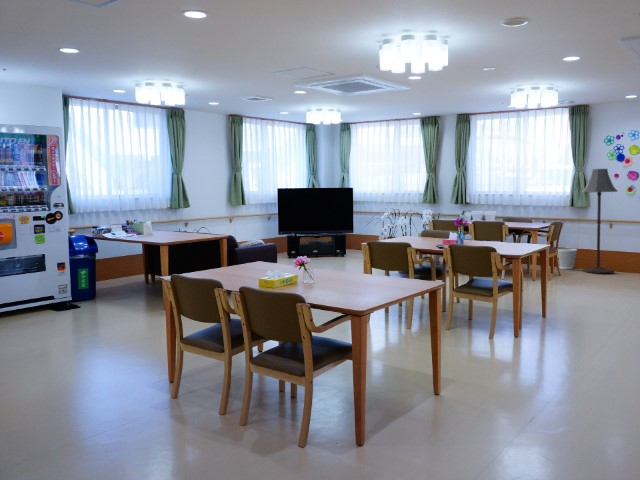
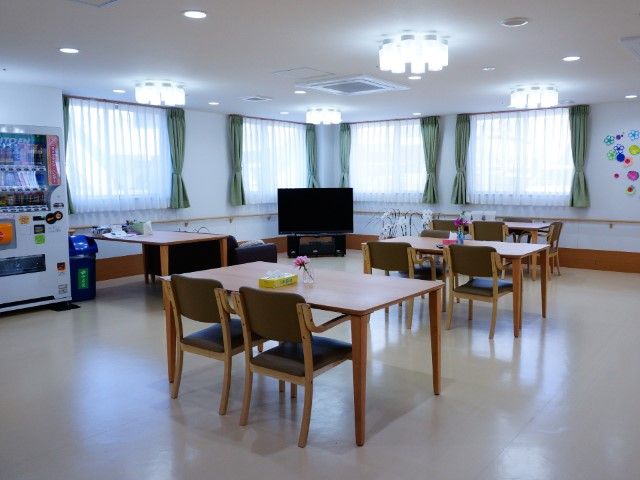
- wastebasket (566, 258)
- floor lamp (598, 220)
